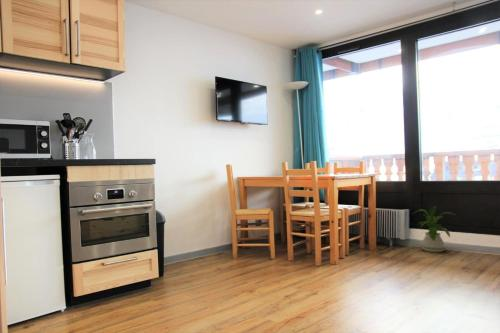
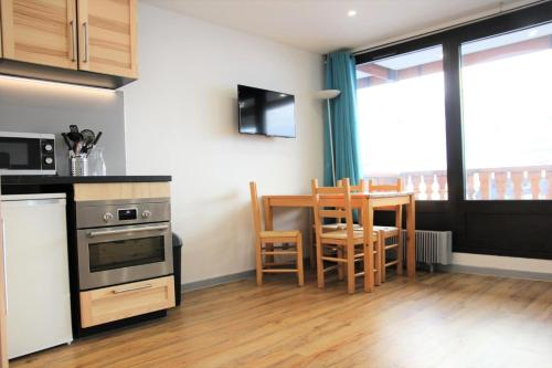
- house plant (434, 226)
